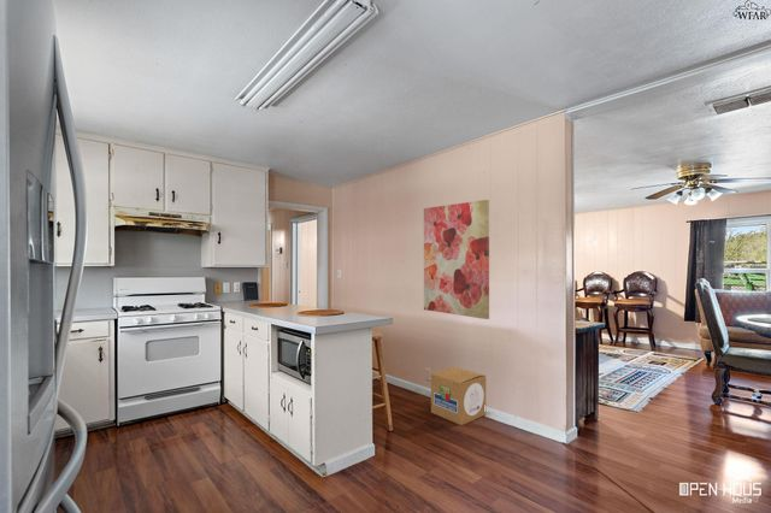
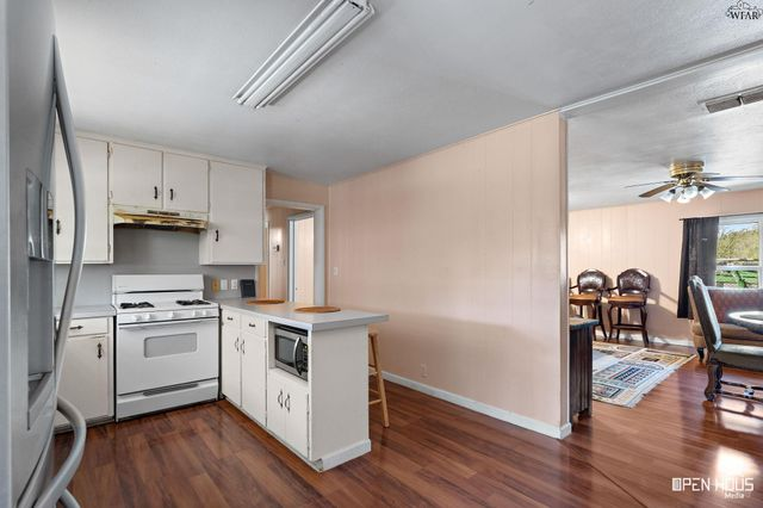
- cardboard box (458, 393)
- wall art (453, 259)
